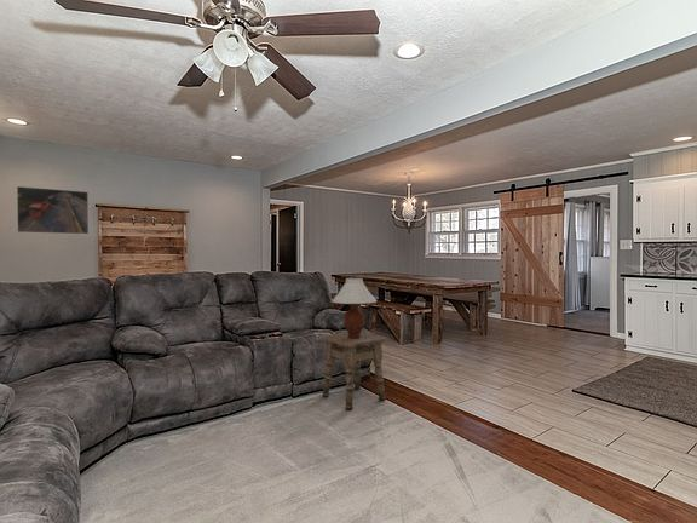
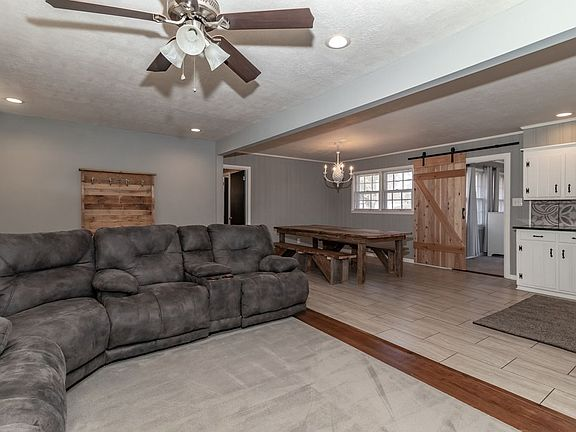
- side table (353, 367)
- table lamp (353, 306)
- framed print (53, 211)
